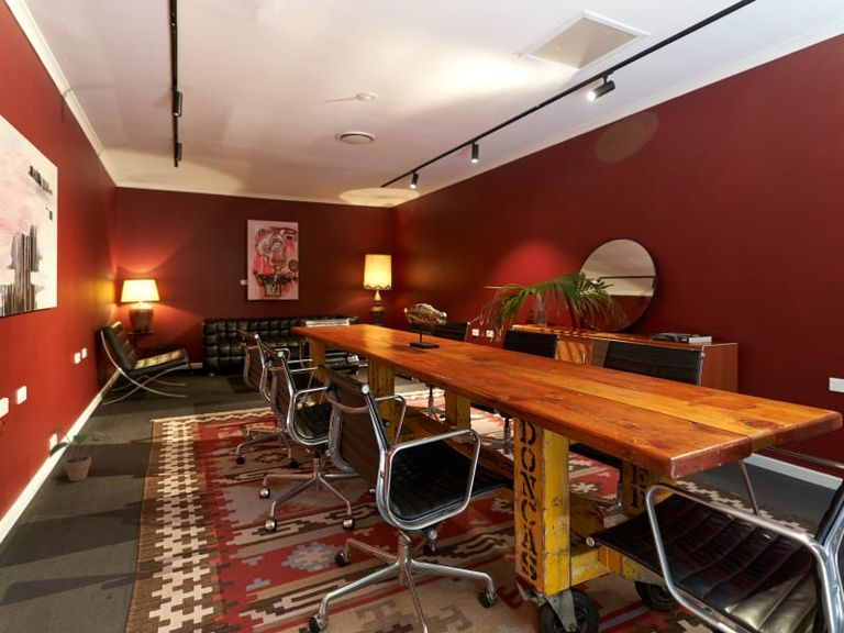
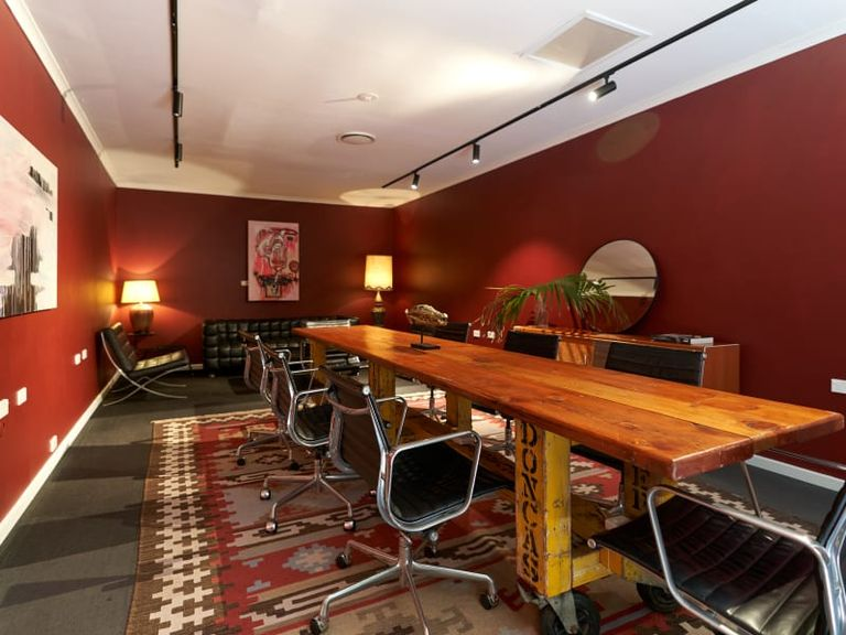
- potted plant (78, 452)
